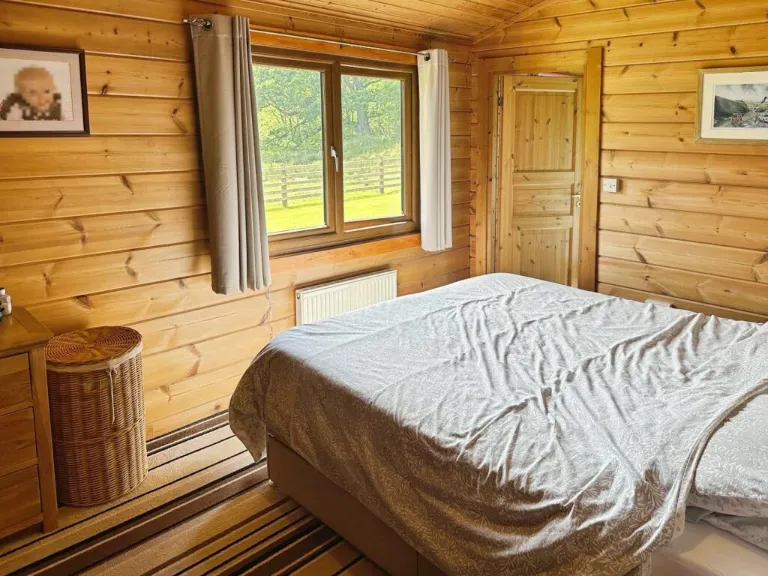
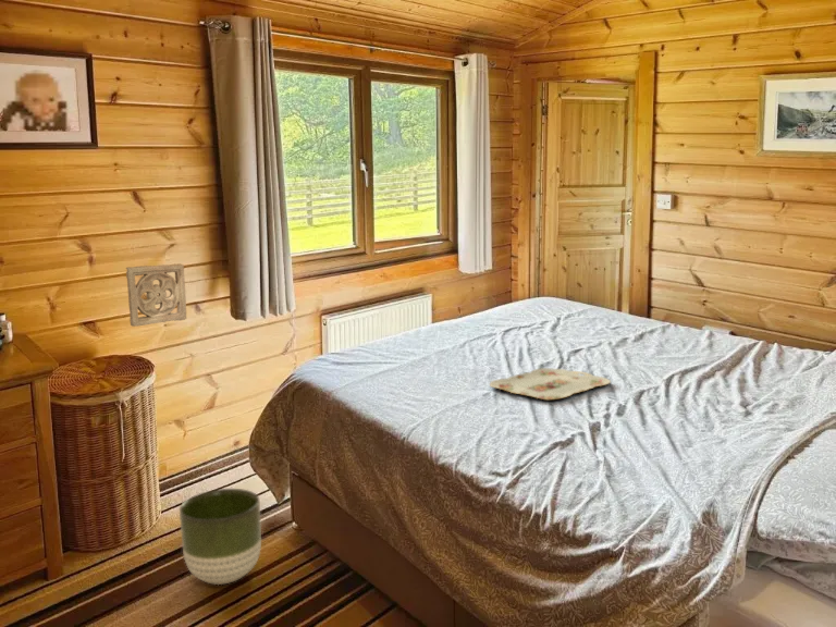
+ serving tray (550, 383)
+ planter (222, 540)
+ wall ornament (157, 295)
